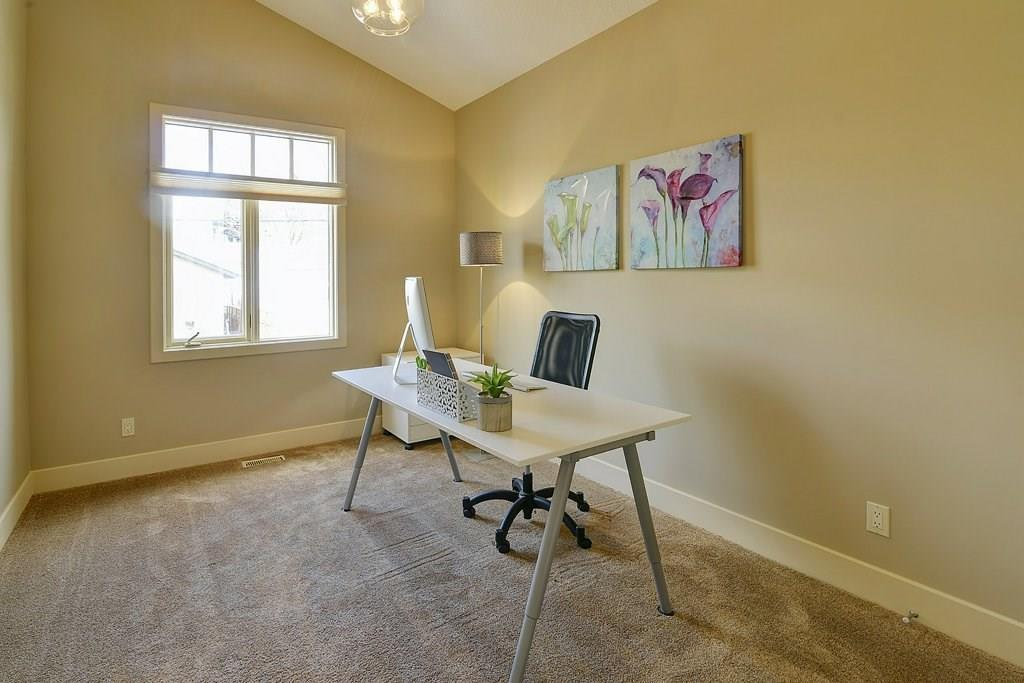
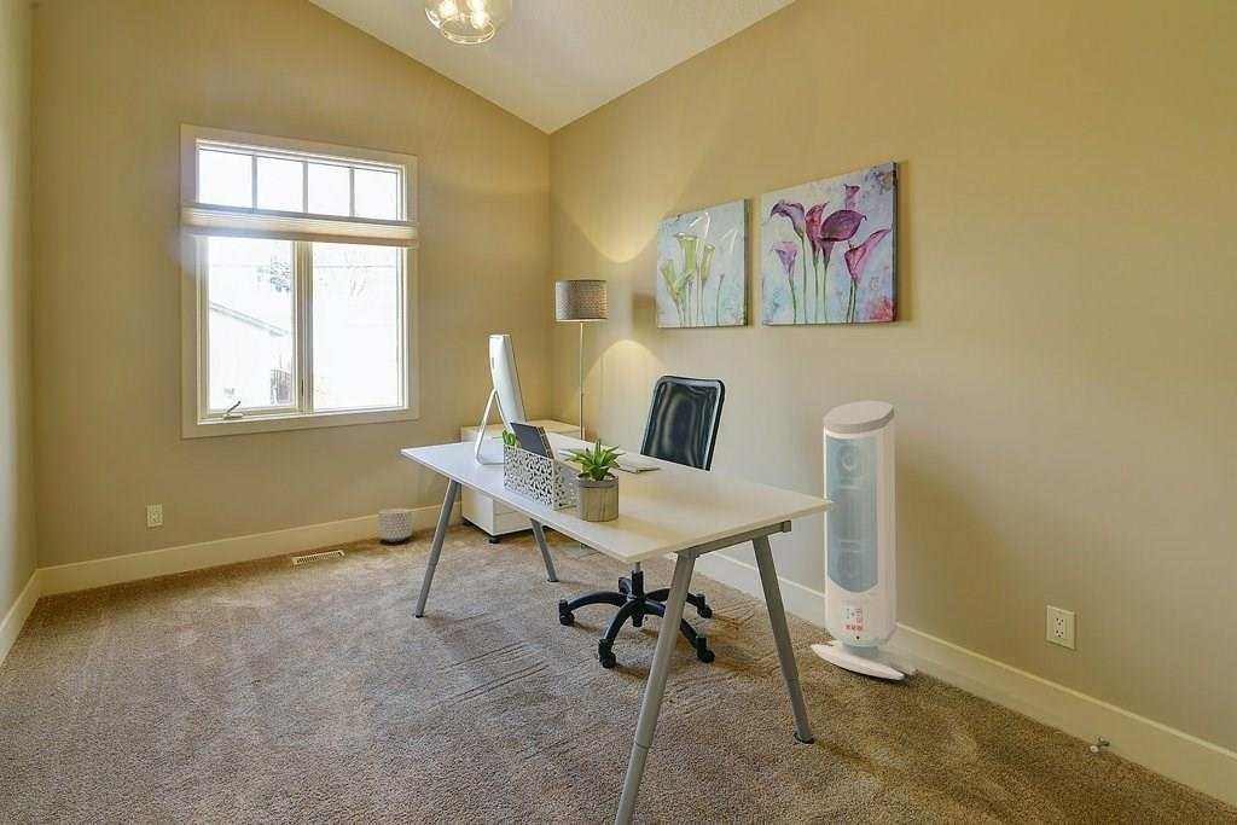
+ planter (394, 525)
+ air purifier (859, 529)
